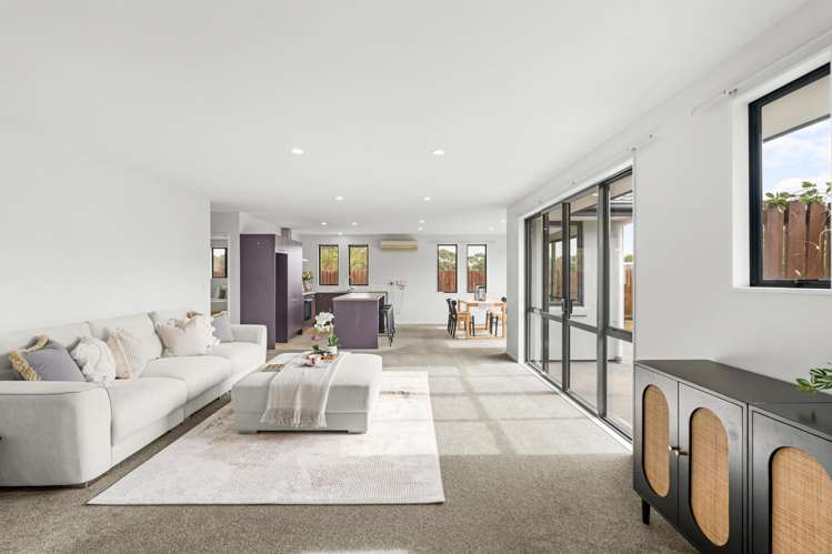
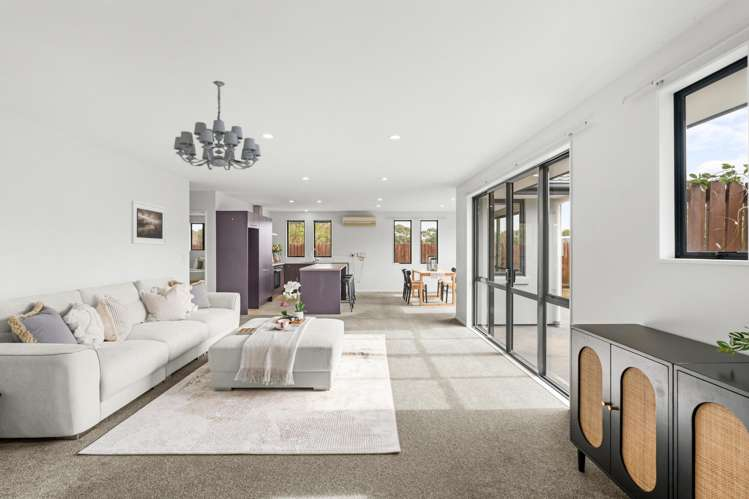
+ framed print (150, 224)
+ chandelier (219, 124)
